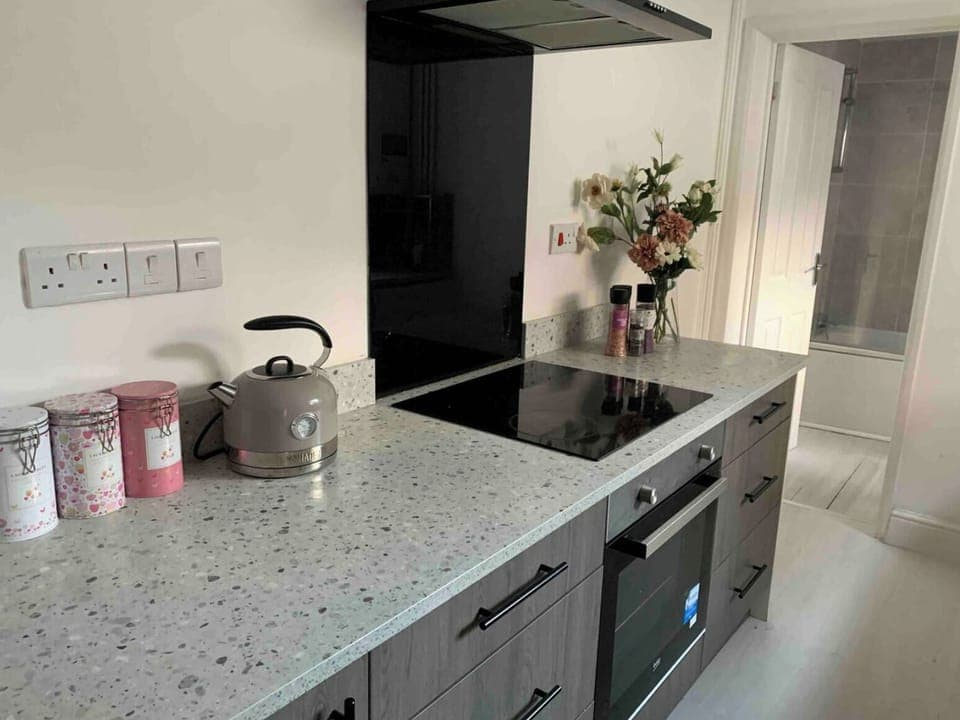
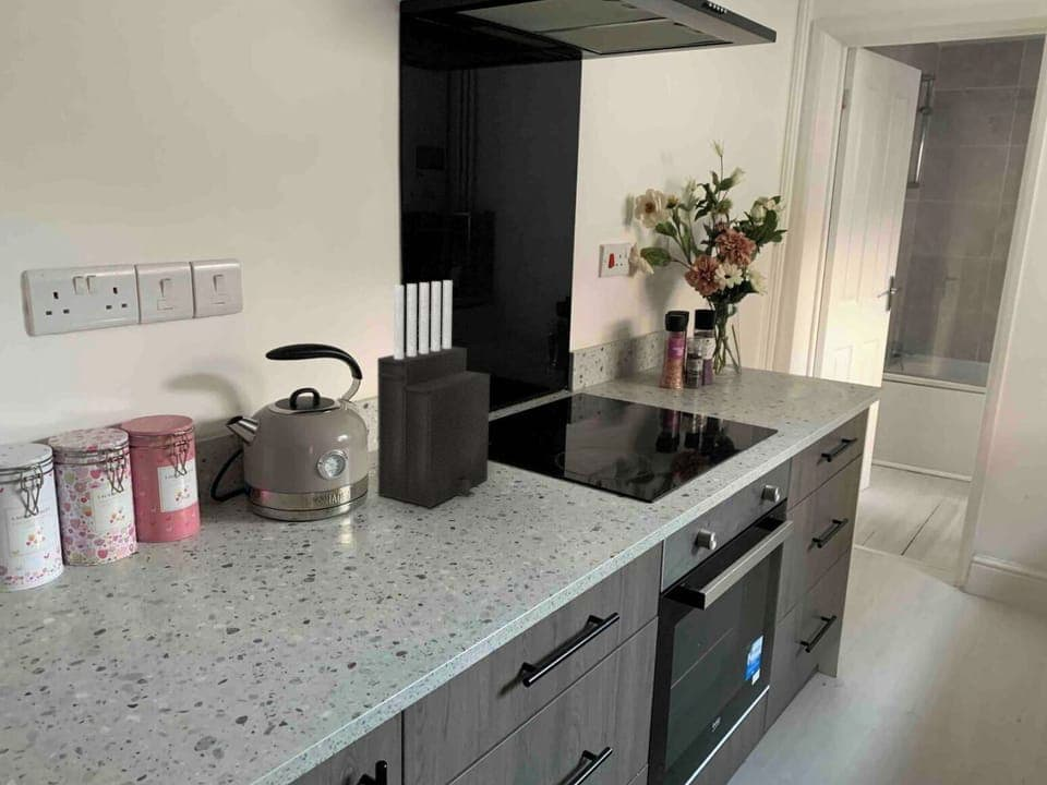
+ knife block (441, 389)
